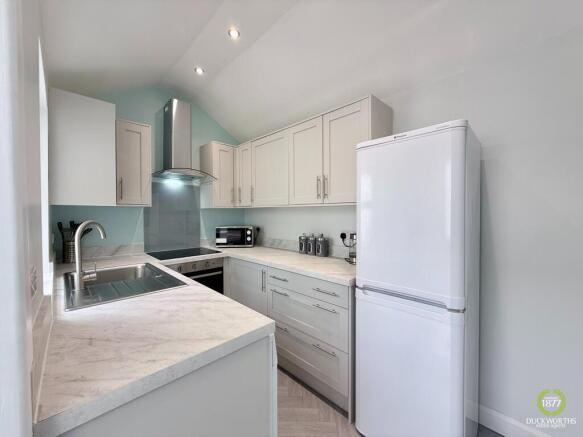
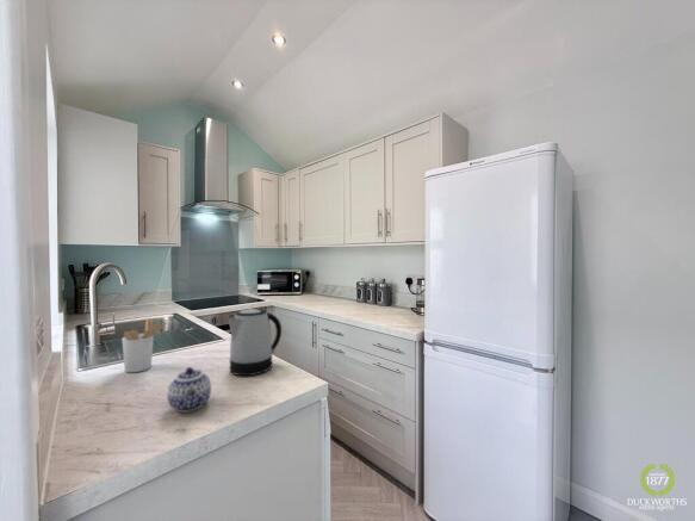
+ utensil holder (144, 345)
+ teapot (190, 386)
+ kettle (256, 337)
